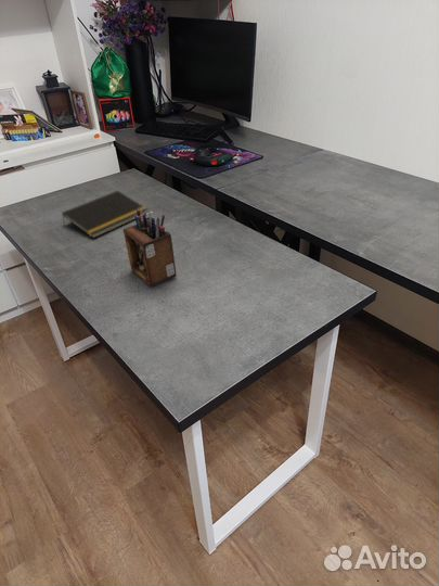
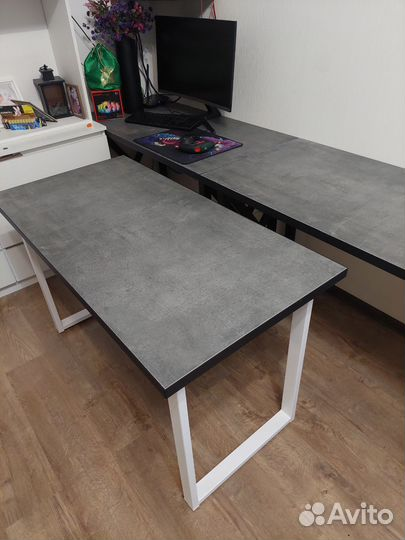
- desk organizer (149, 244)
- notepad (106, 213)
